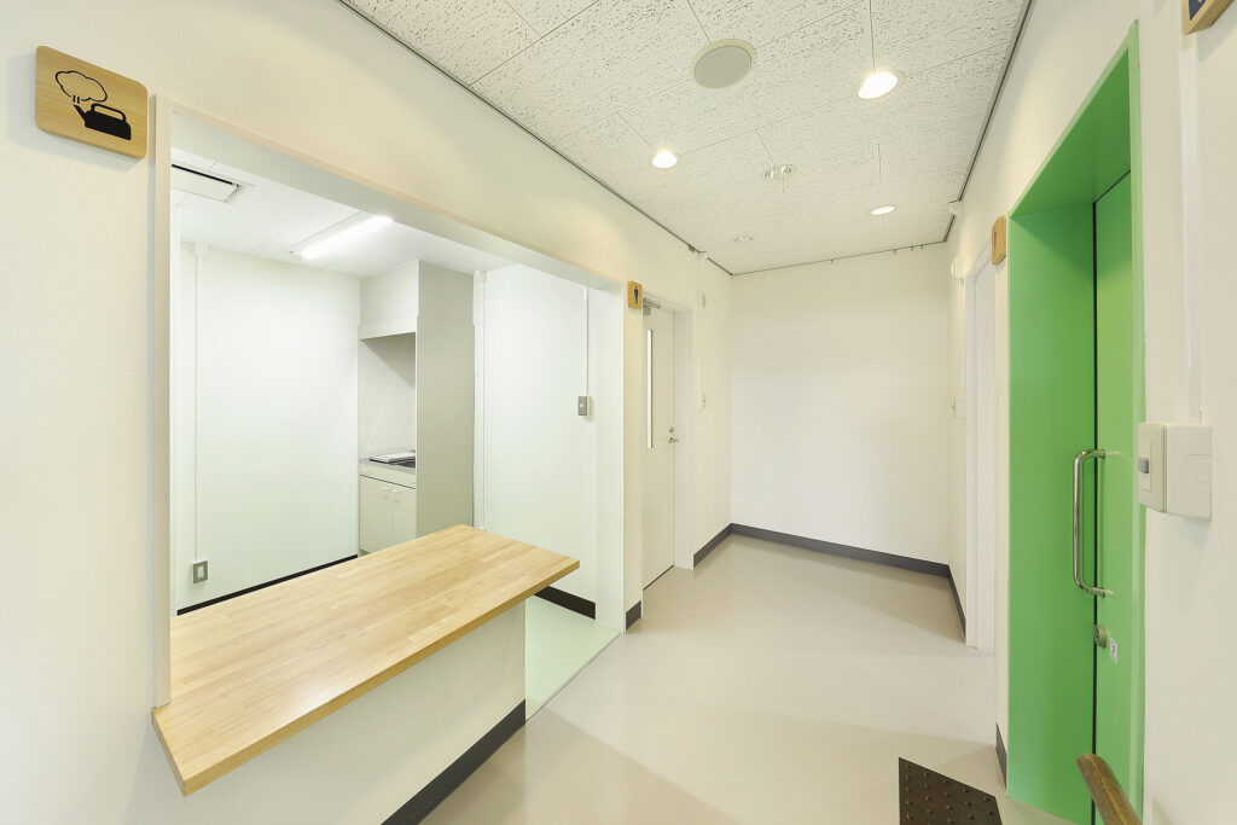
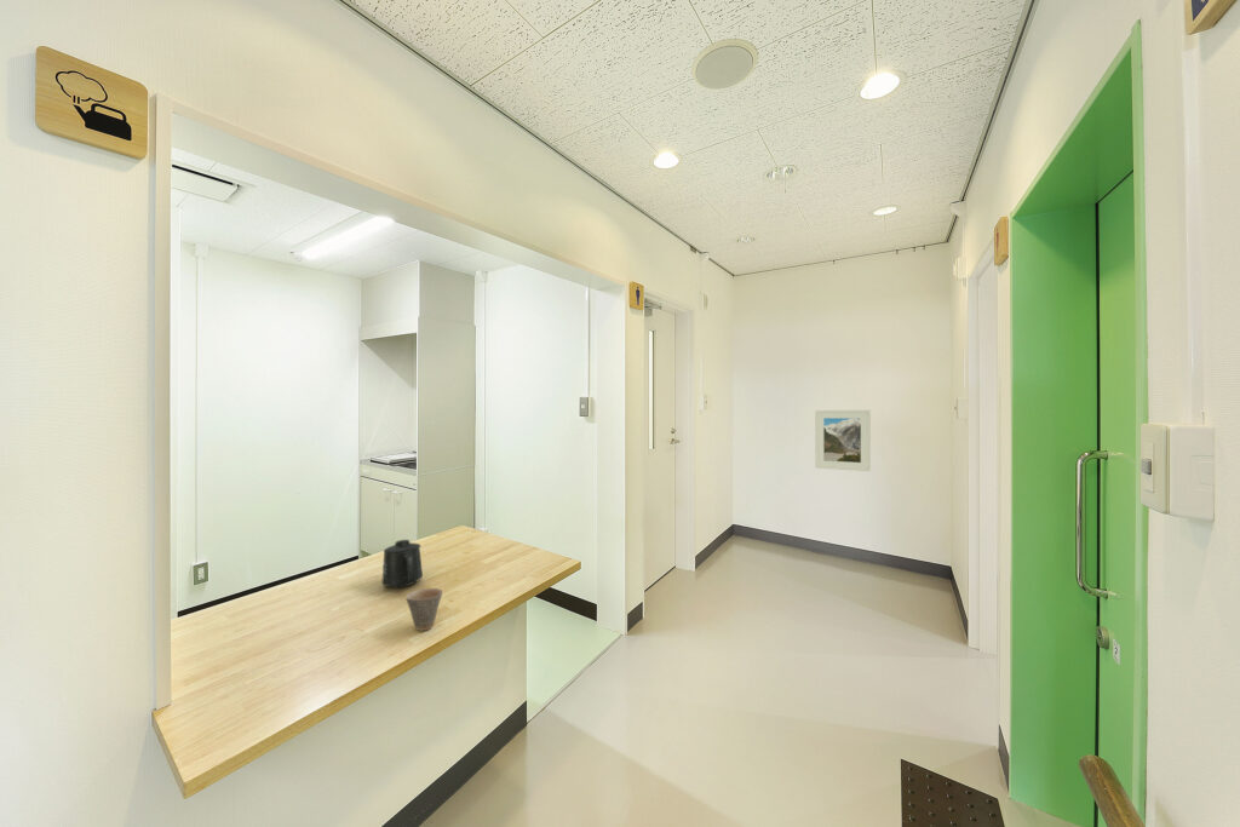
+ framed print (842, 440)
+ mug (406, 563)
+ cup (424, 609)
